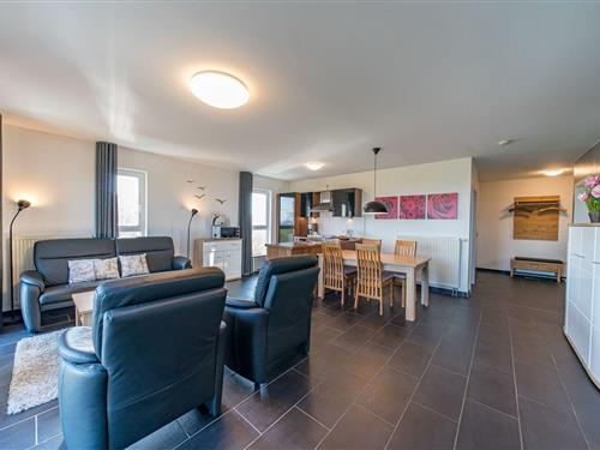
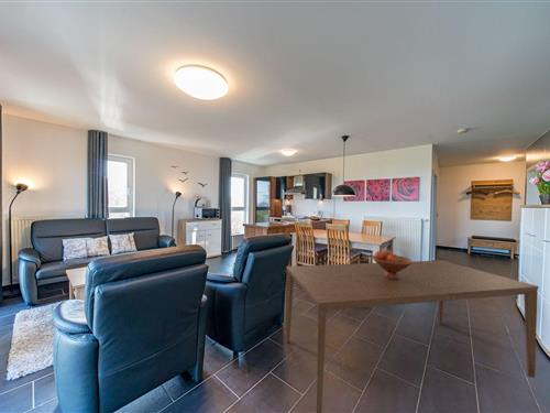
+ dining table (397, 304)
+ fruit bowl (392, 263)
